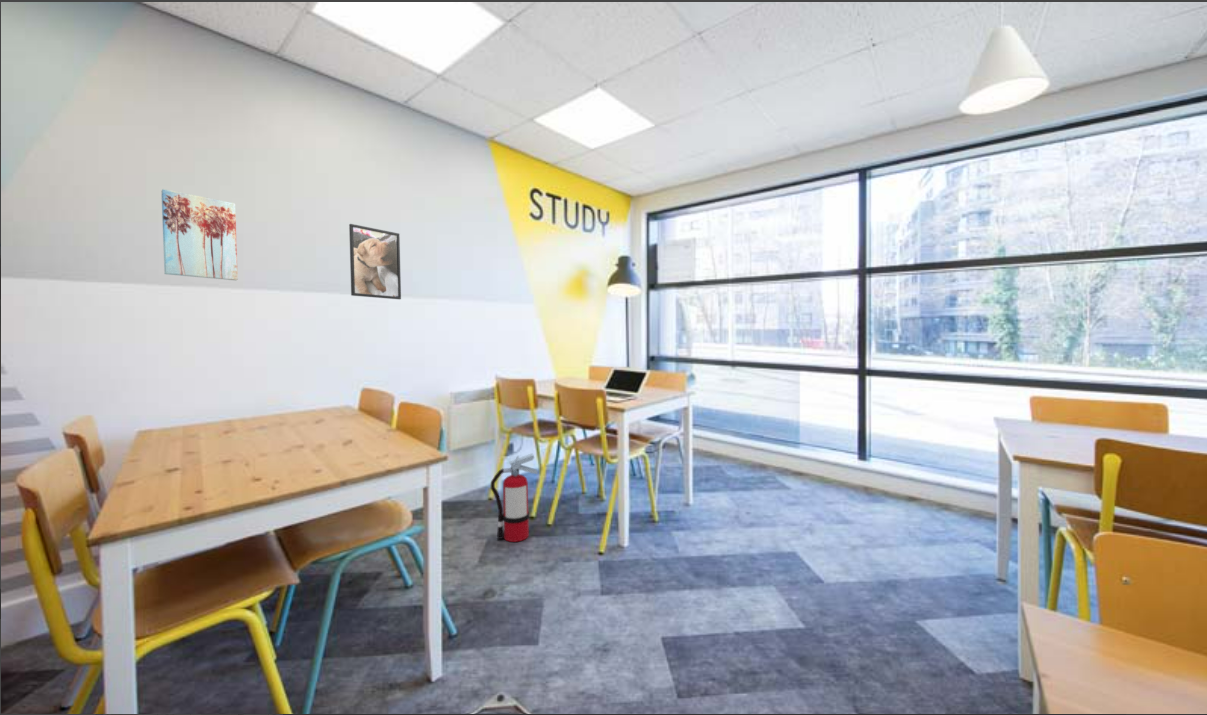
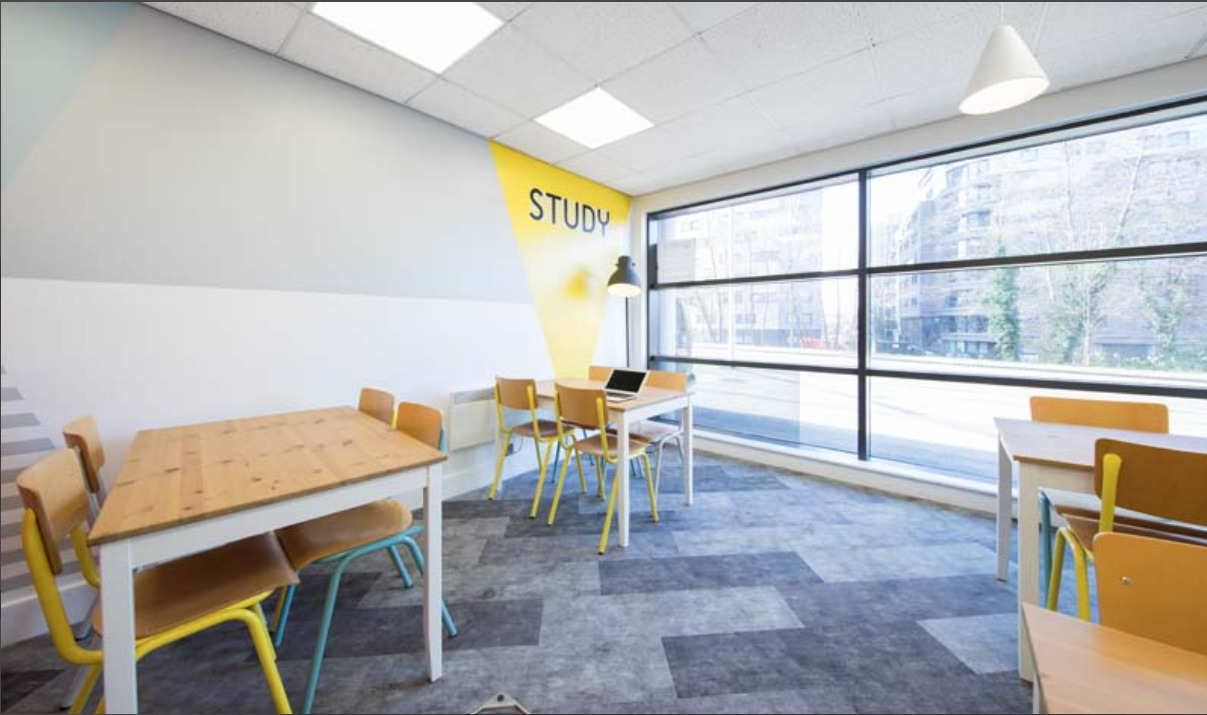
- wall art (201, 237)
- fire extinguisher (514, 495)
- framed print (376, 263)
